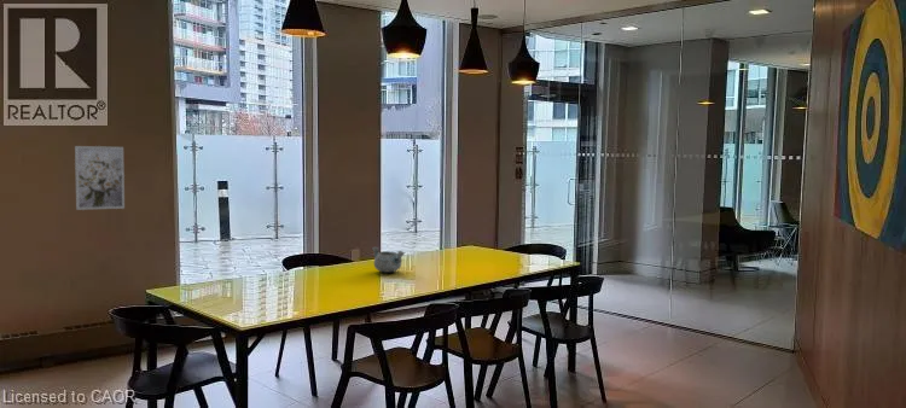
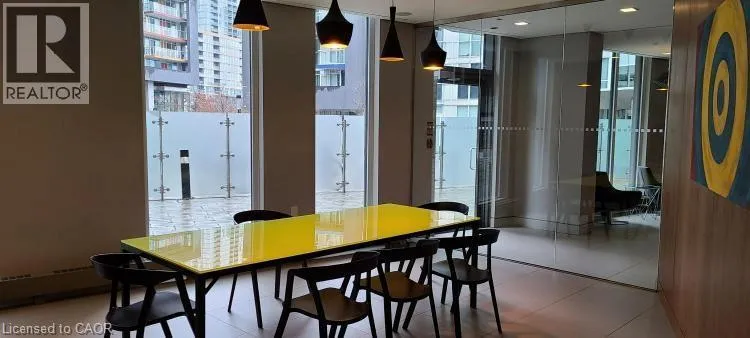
- decorative bowl (388, 260)
- wall art (99, 177)
